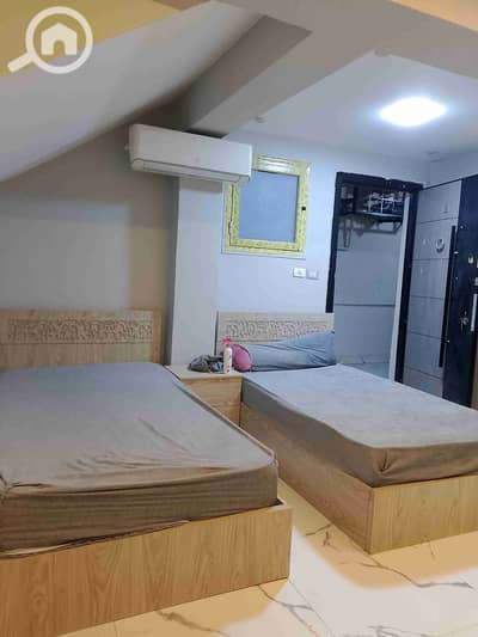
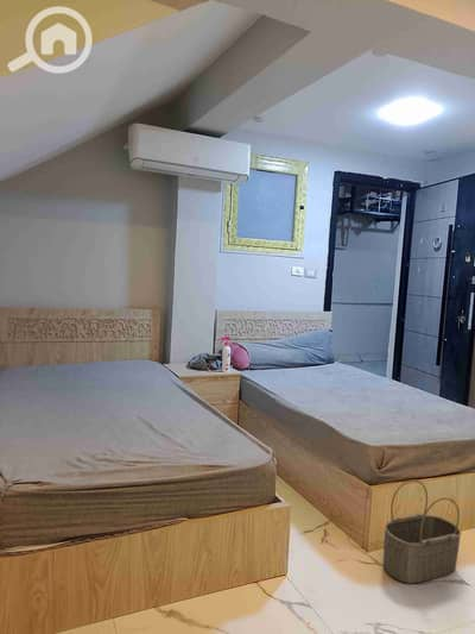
+ wicker basket (423, 528)
